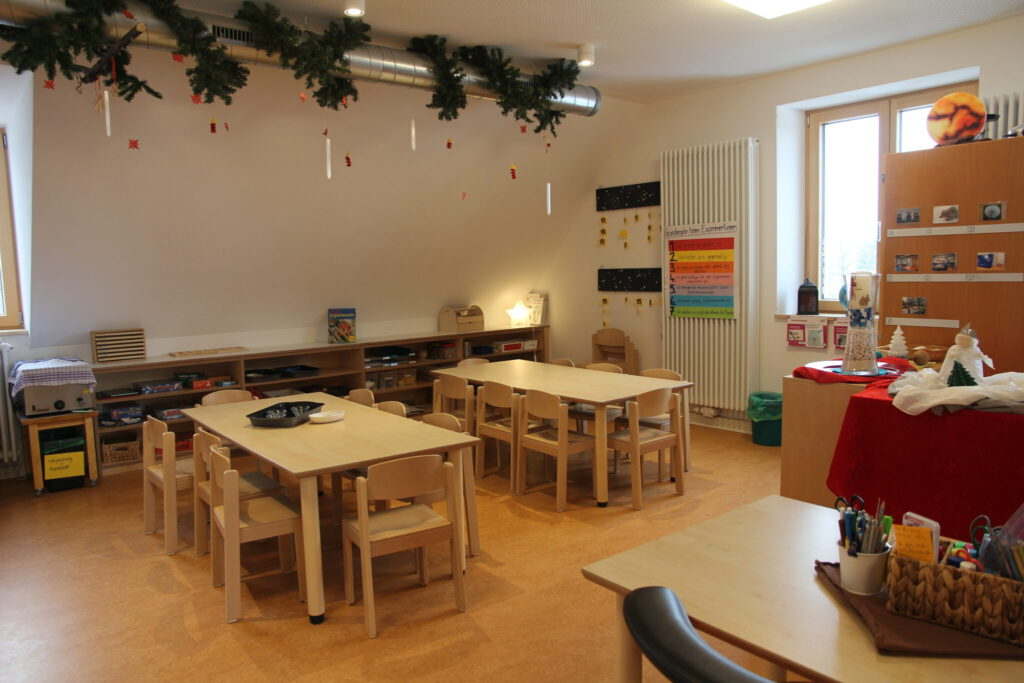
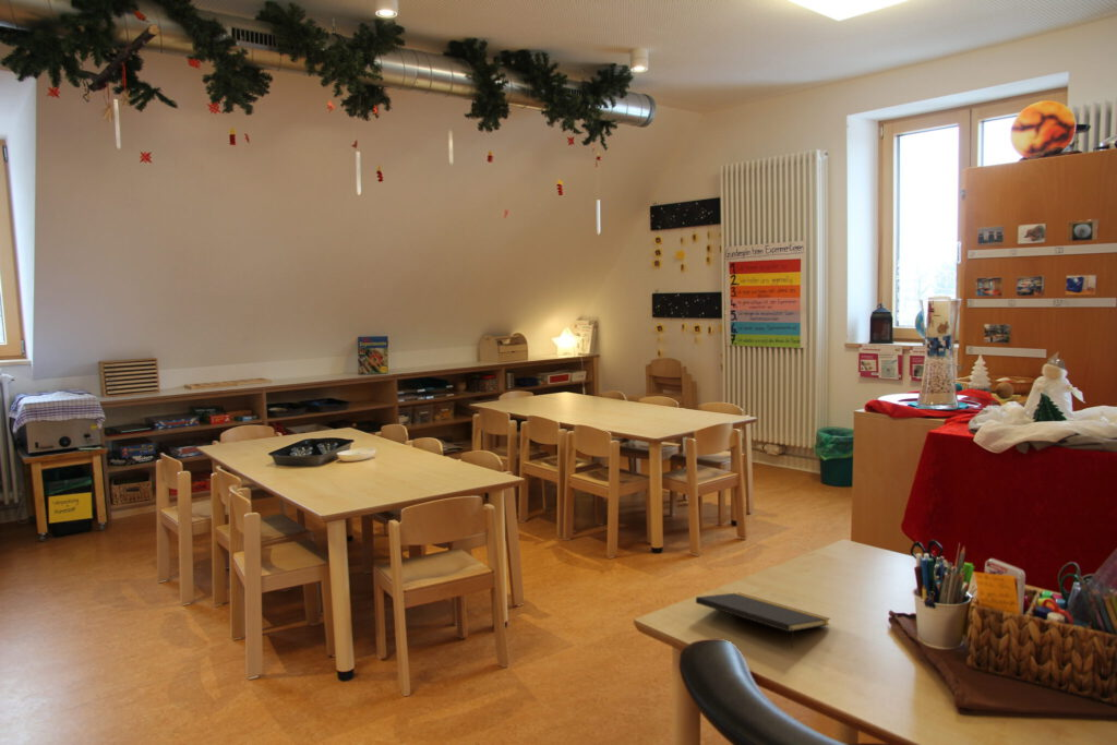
+ notepad (761, 610)
